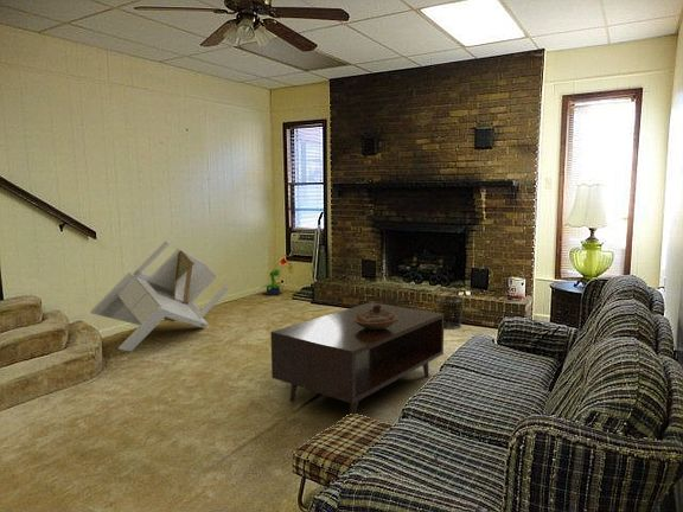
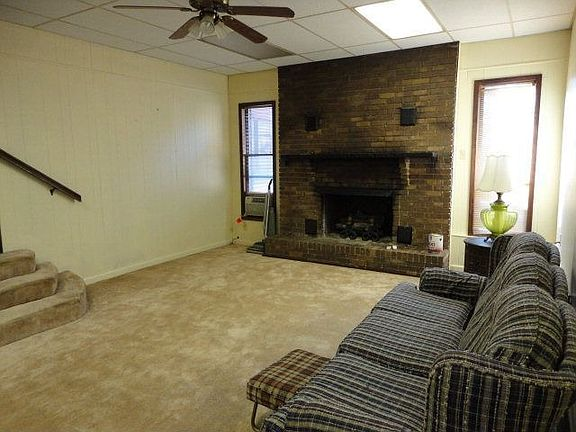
- potted plant (272, 281)
- waste bin (448, 312)
- coffee table (363, 354)
- decorative bowl (376, 315)
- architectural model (159, 288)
